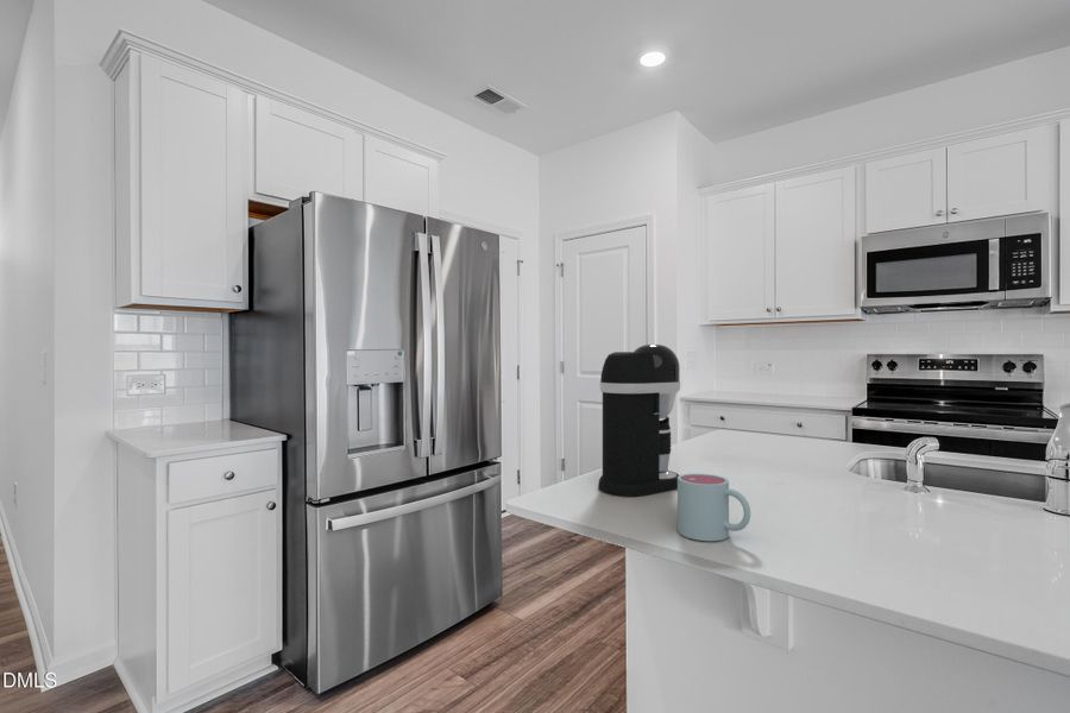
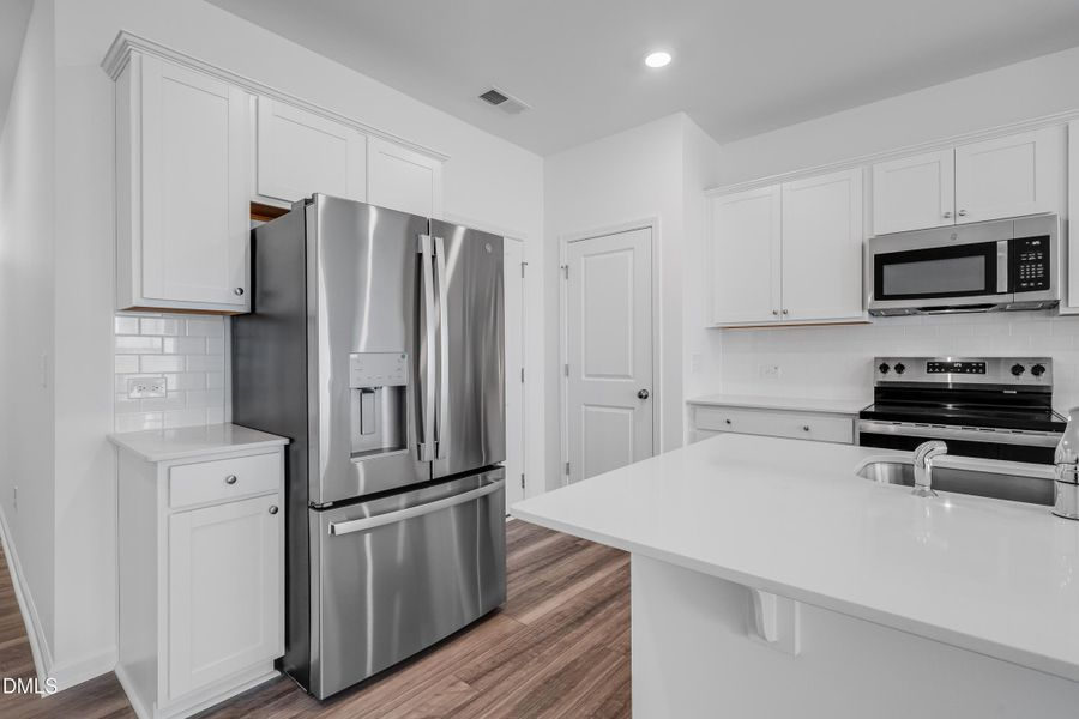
- coffee maker (640, 415)
- mug (713, 507)
